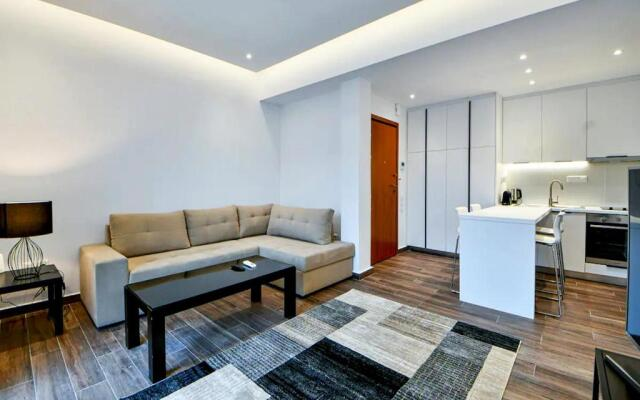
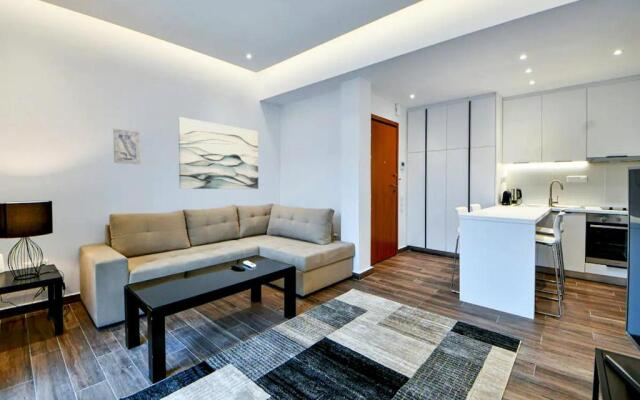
+ wall art (222, 157)
+ wall art (127, 147)
